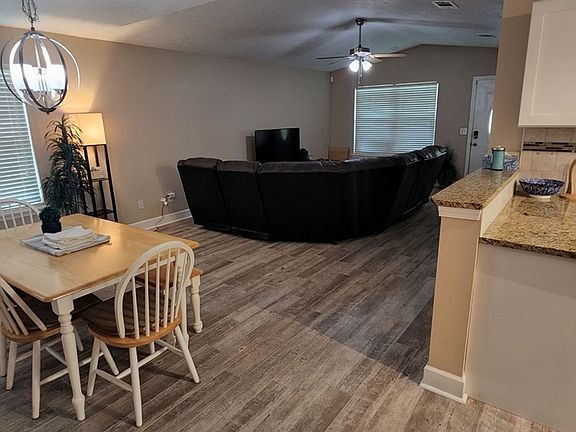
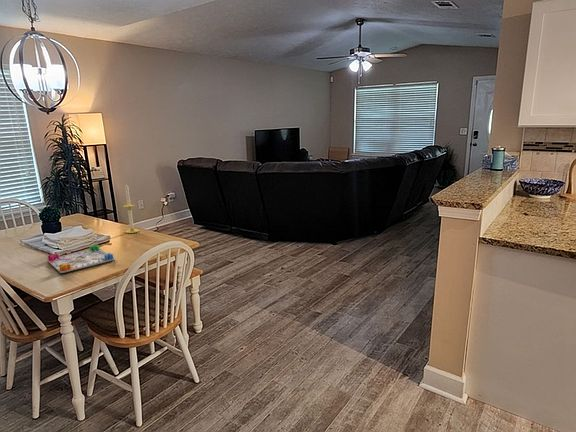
+ candle (129, 207)
+ board game (80, 257)
